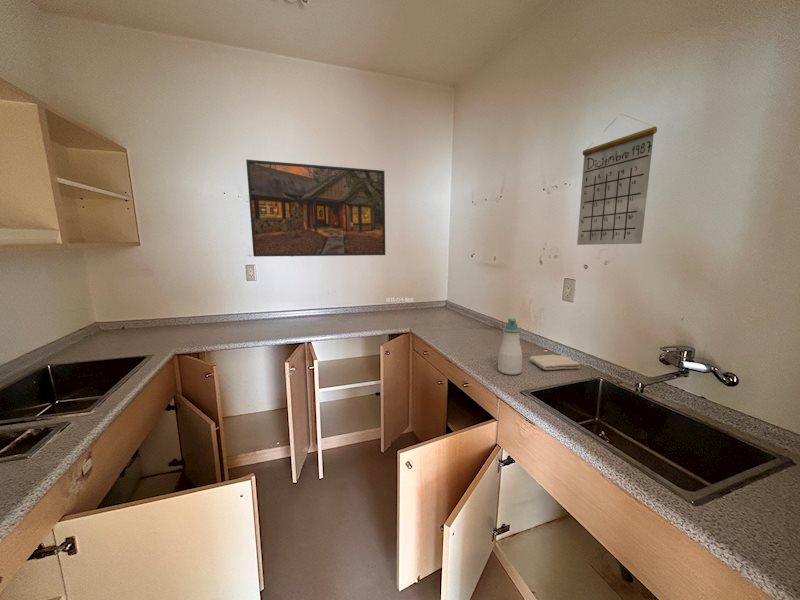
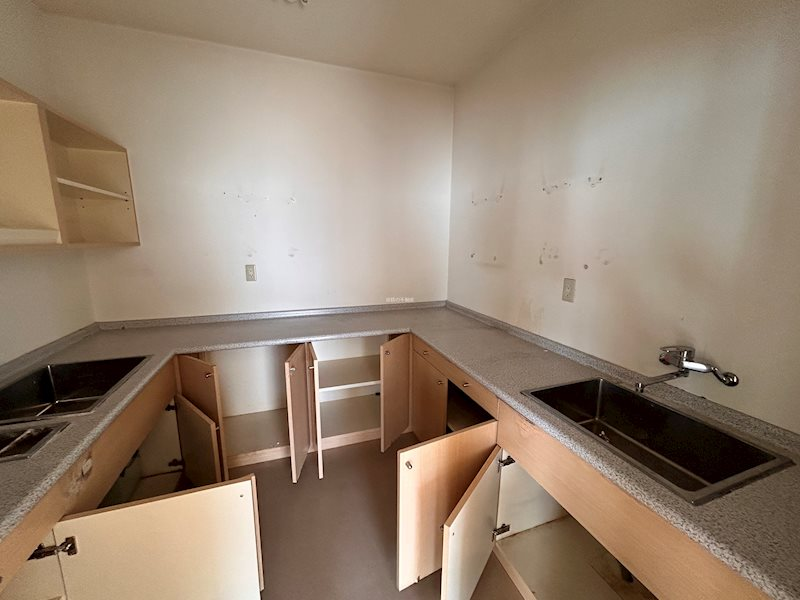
- washcloth (554, 362)
- soap bottle (510, 345)
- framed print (321, 211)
- calendar (612, 180)
